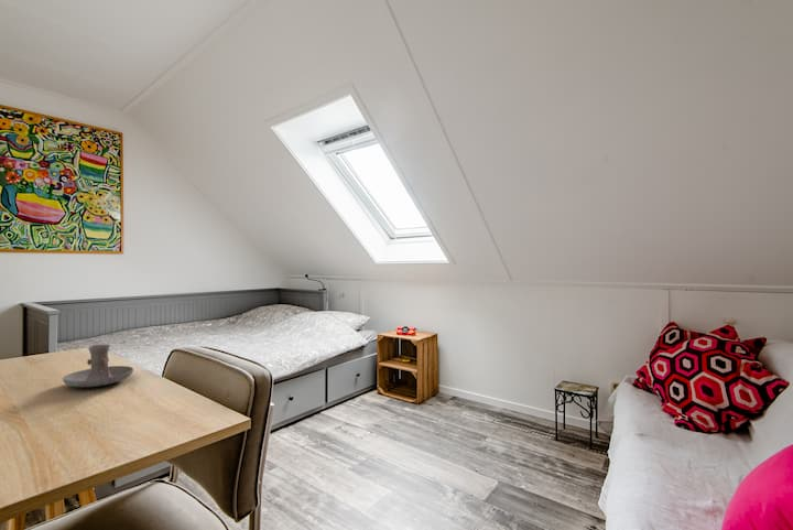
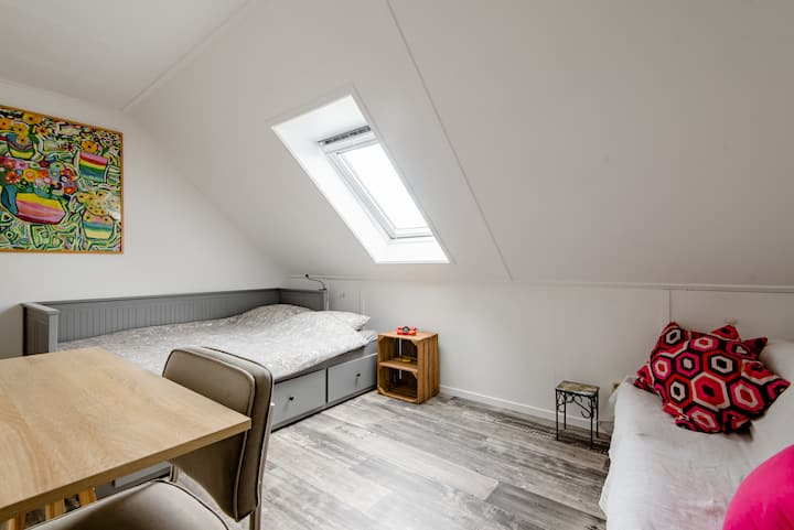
- candle holder (100, 365)
